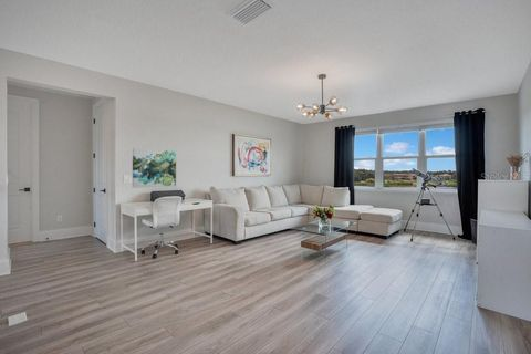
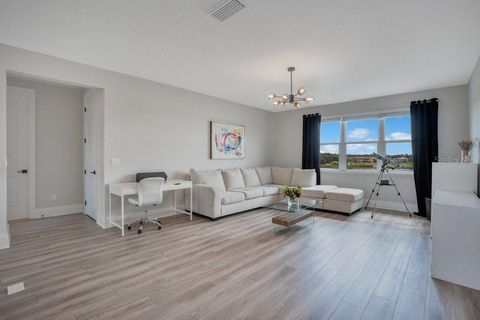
- wall art (155, 168)
